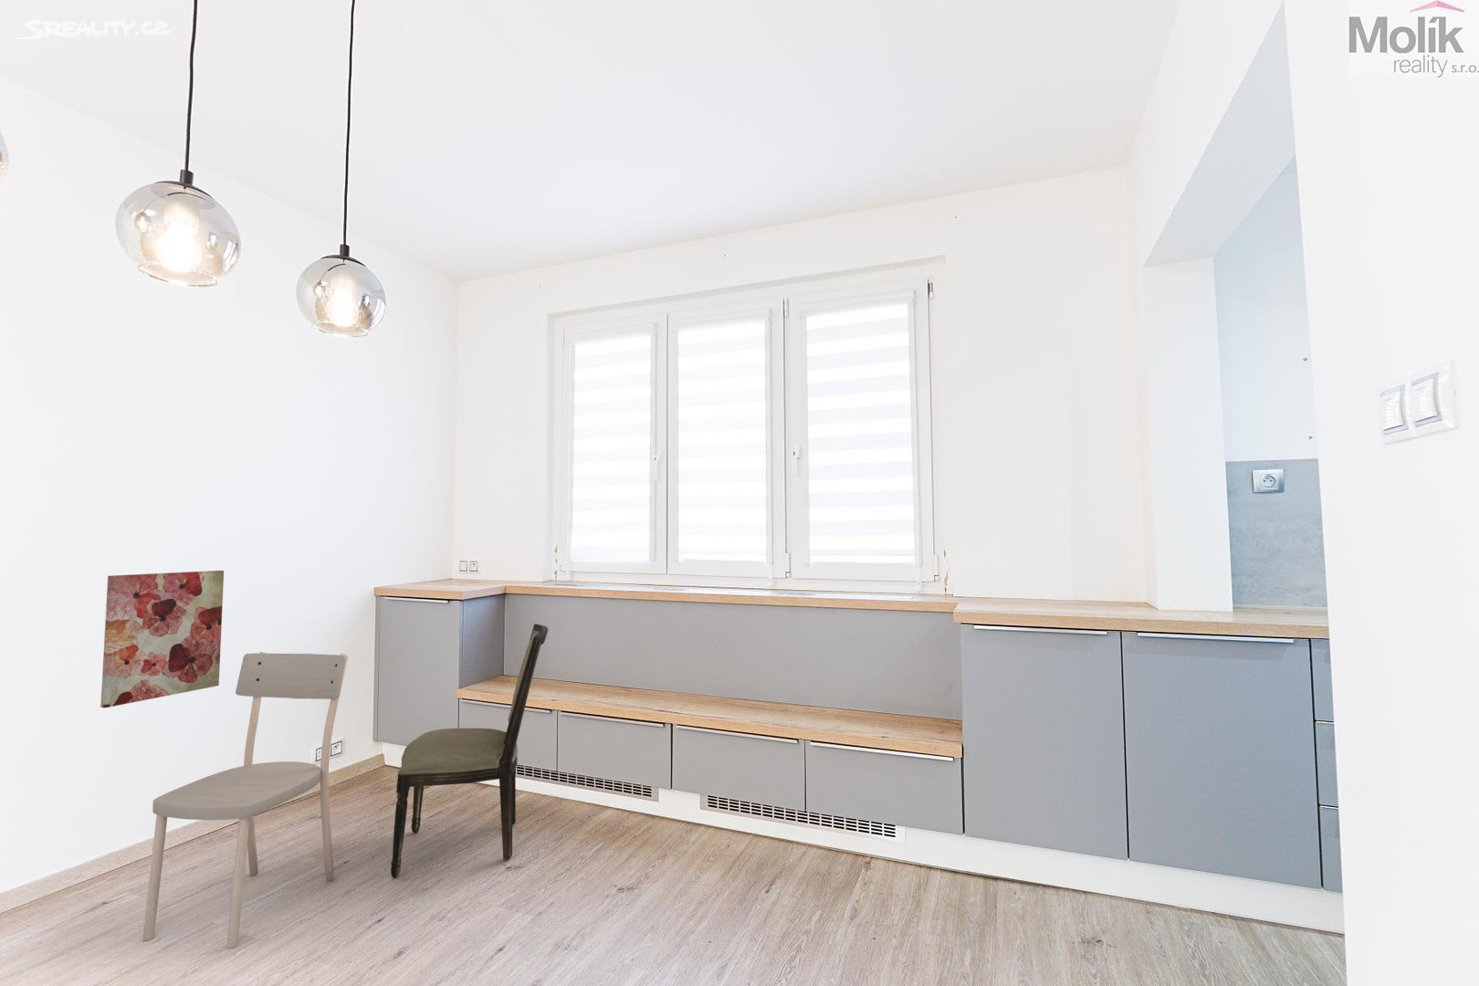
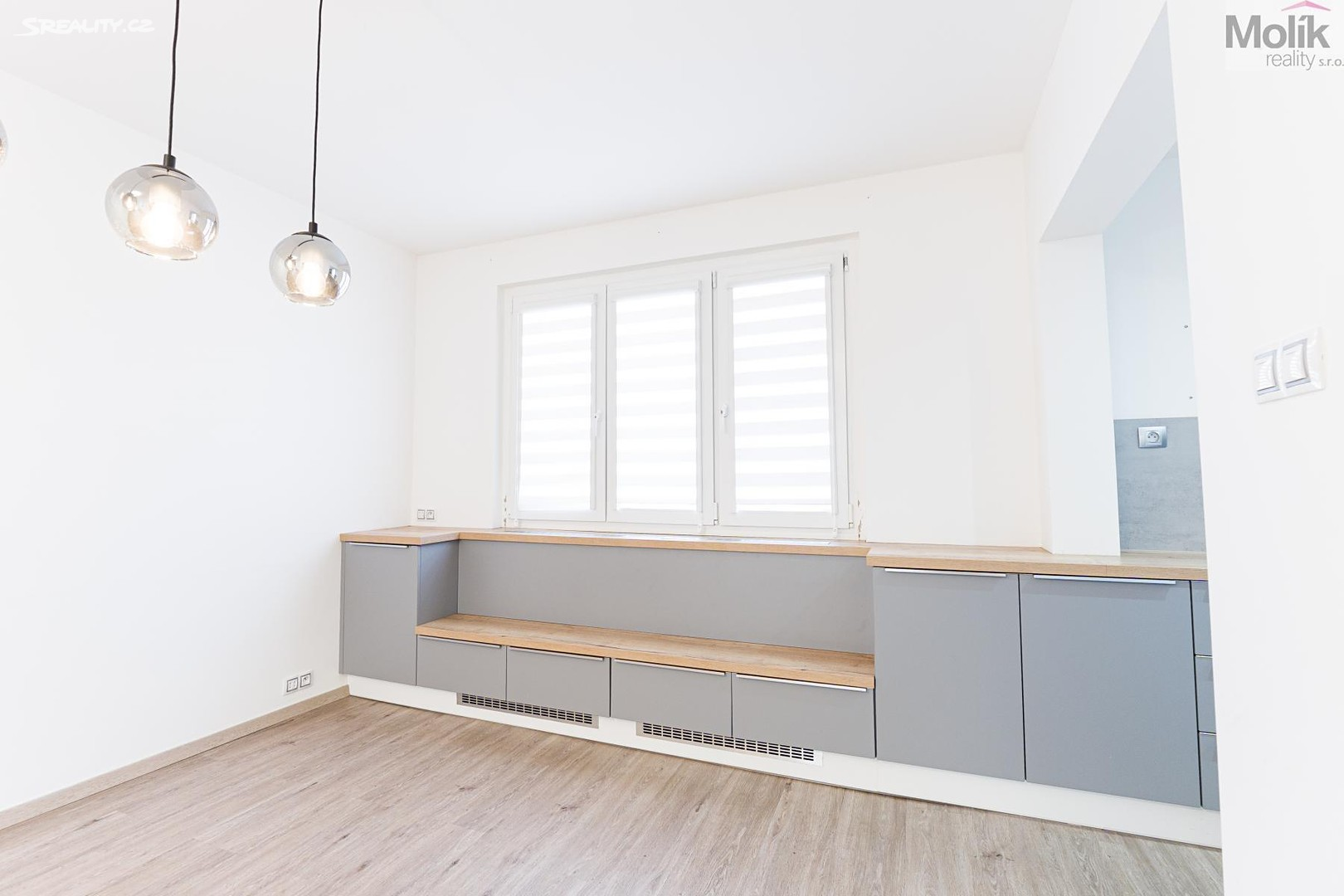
- dining chair (252, 782)
- dining chair (473, 737)
- wall art (166, 634)
